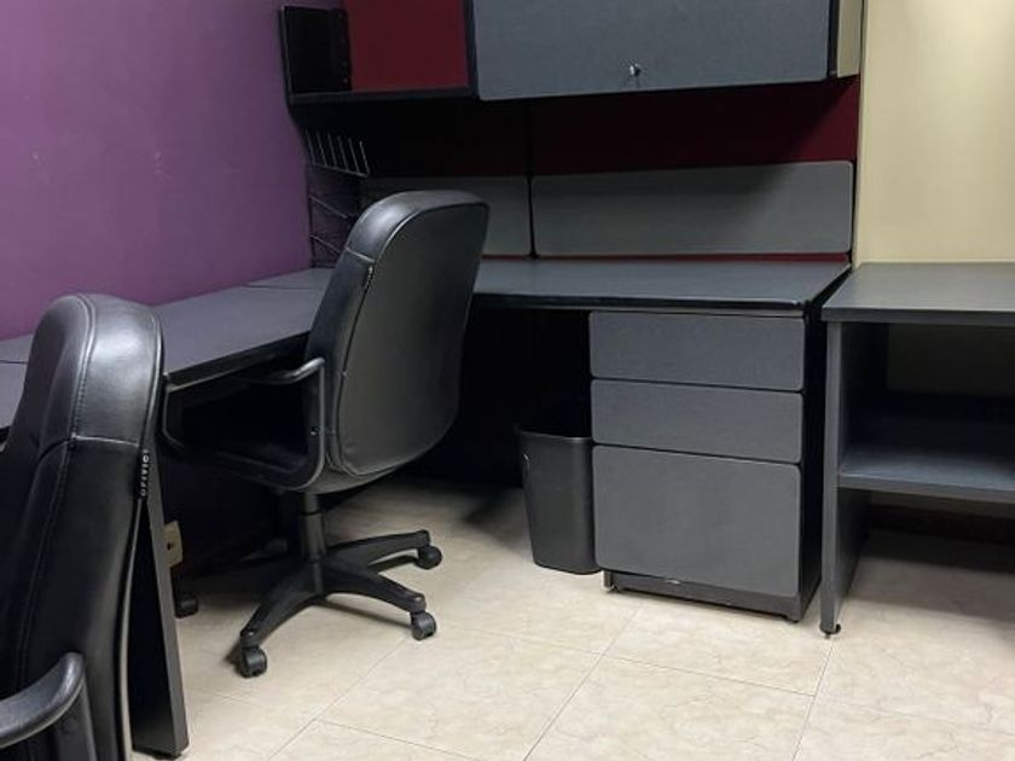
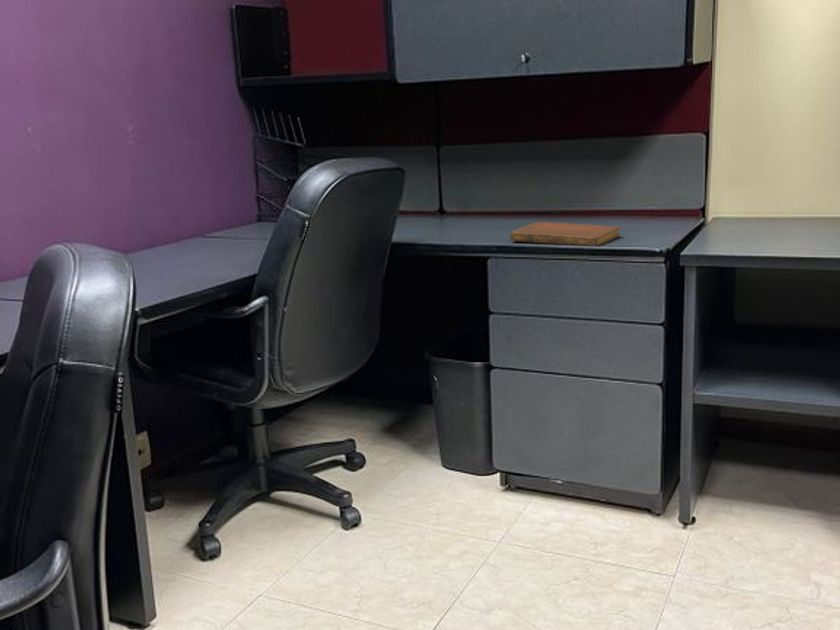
+ notebook (565, 233)
